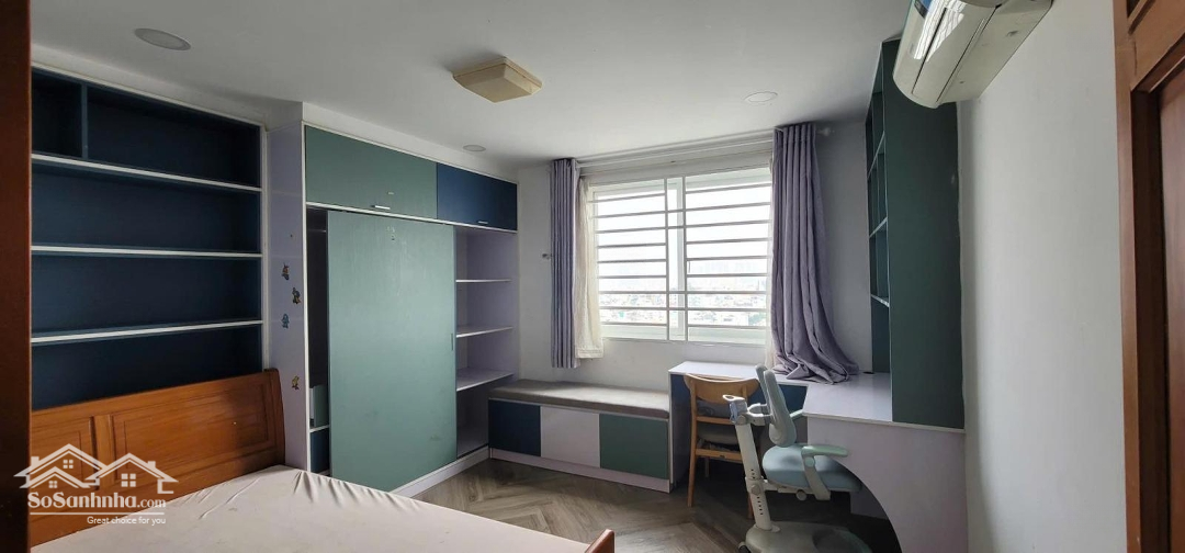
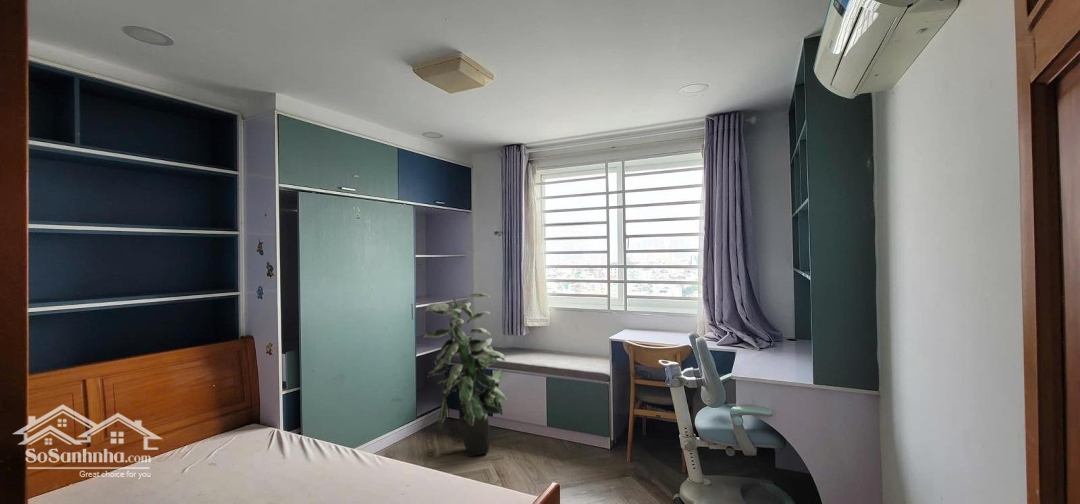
+ indoor plant (469, 374)
